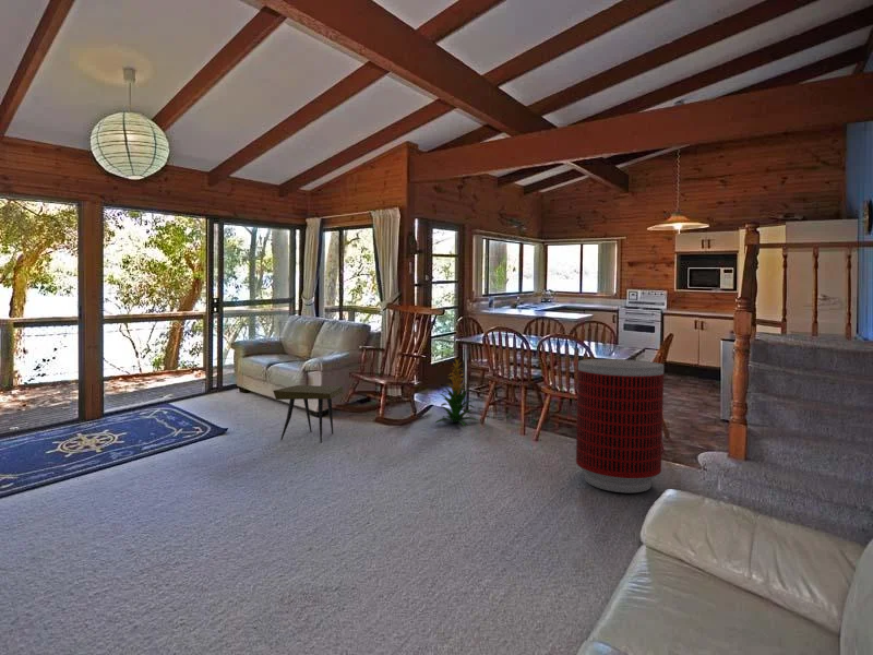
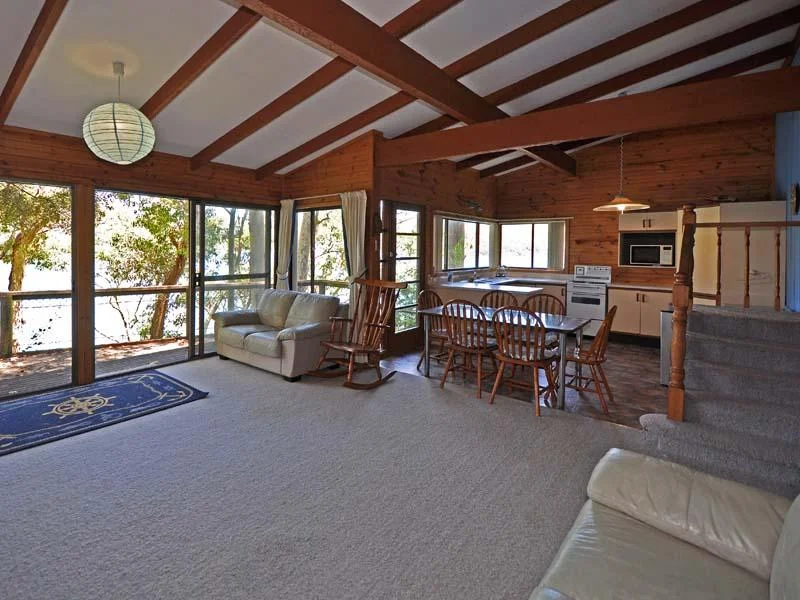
- side table (309, 414)
- indoor plant (455, 390)
- trash can (618, 422)
